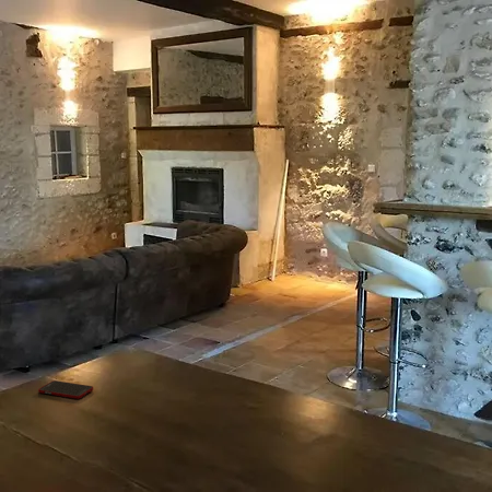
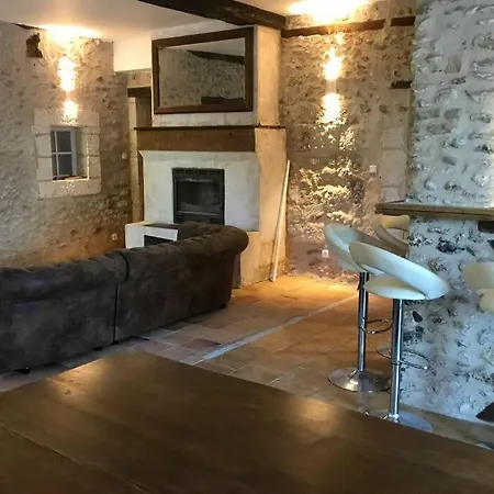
- cell phone (66, 389)
